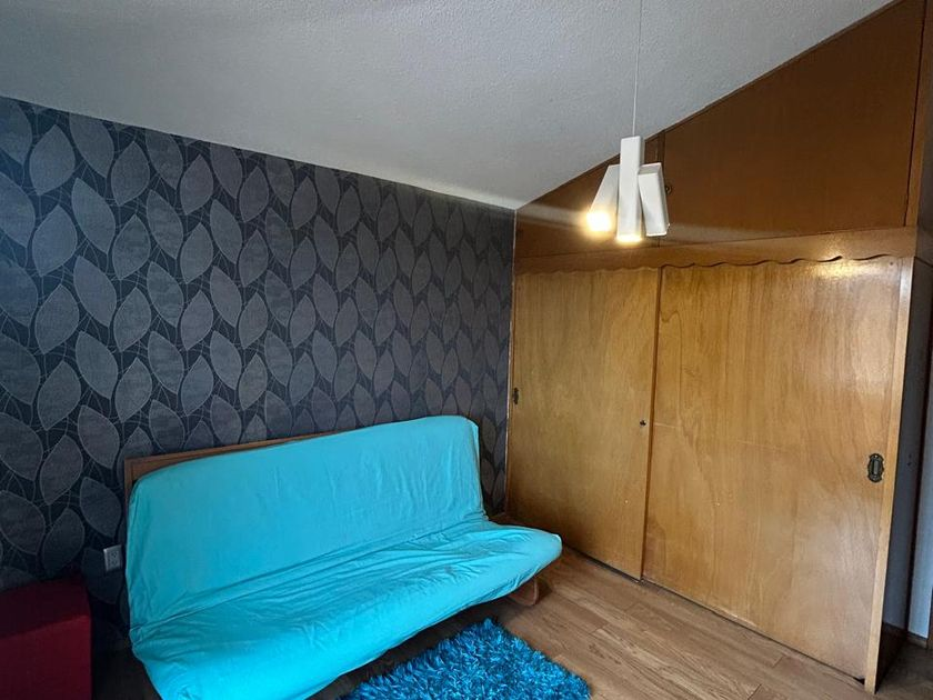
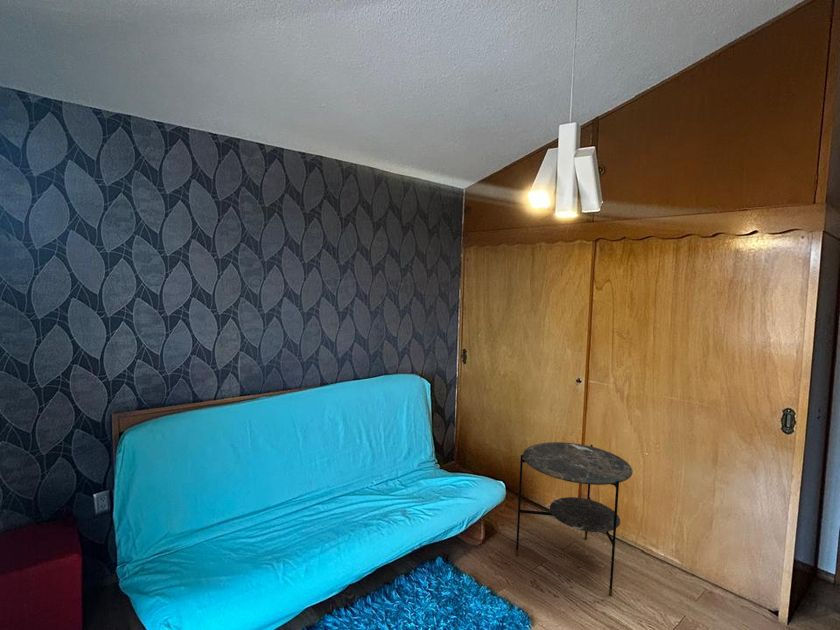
+ side table (571, 510)
